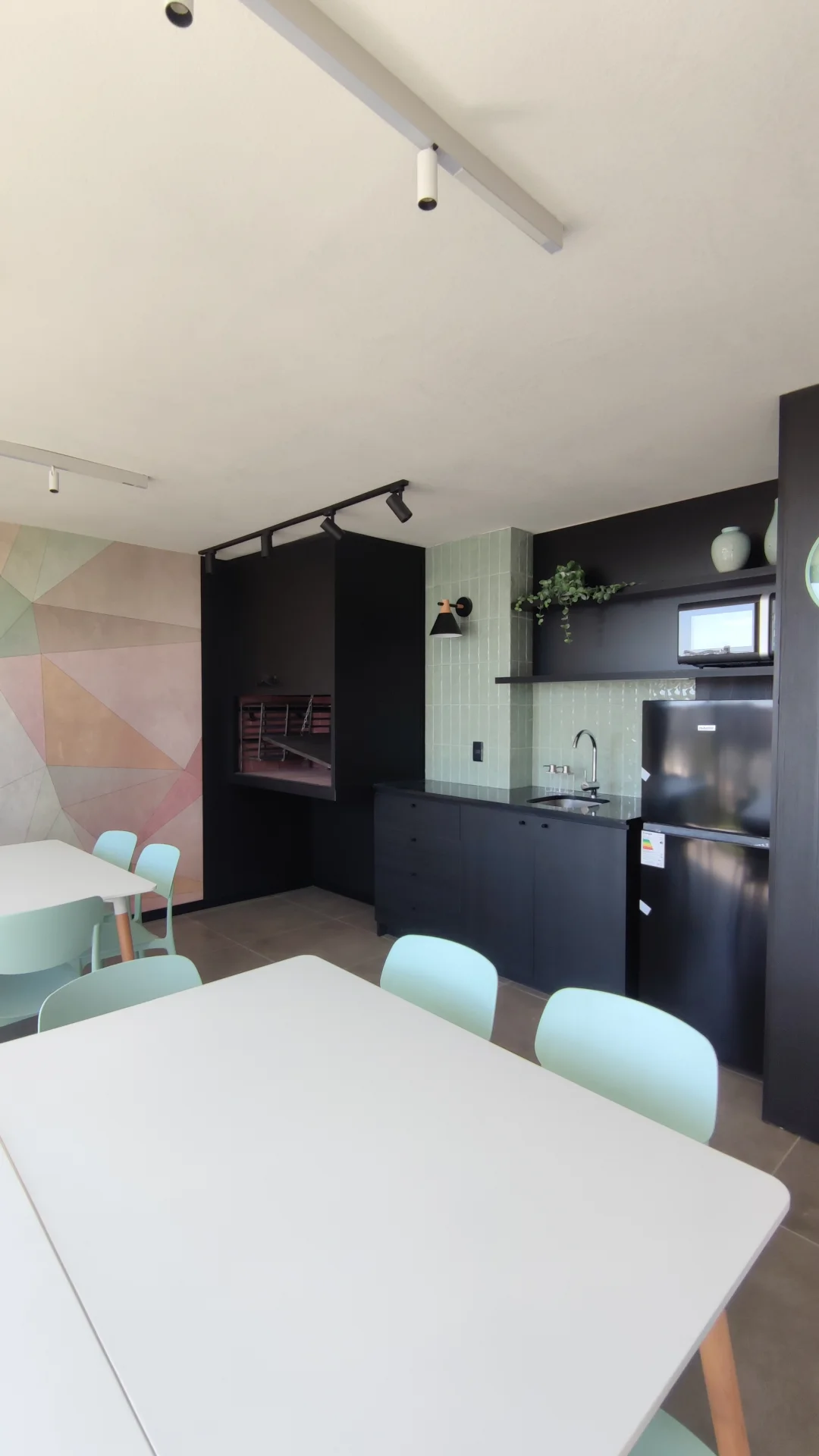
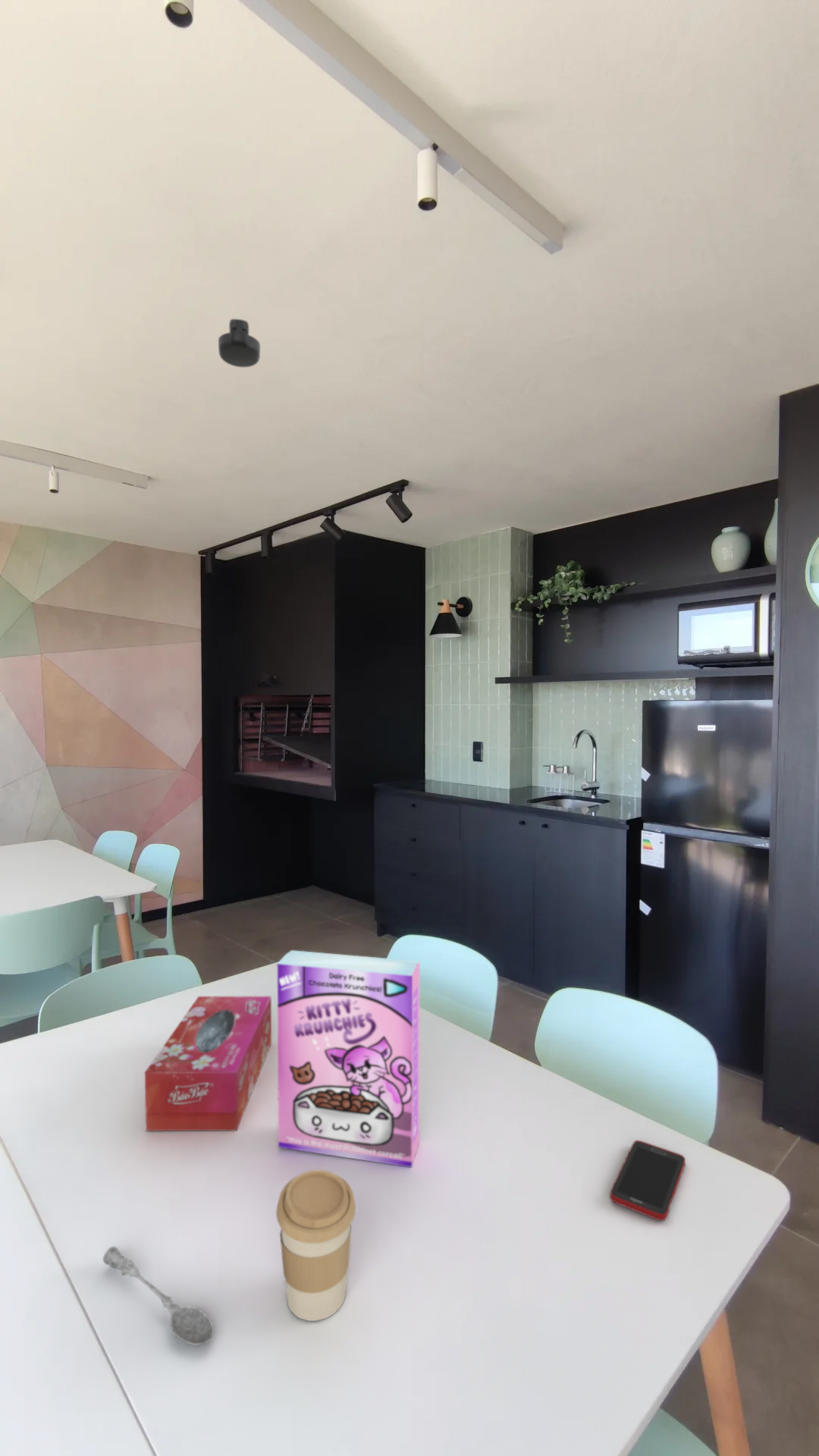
+ cell phone (648, 1178)
+ soupspoon (155, 1294)
+ tissue box (215, 1056)
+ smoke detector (239, 342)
+ cereal box (349, 1053)
+ coffee cup (316, 1241)
